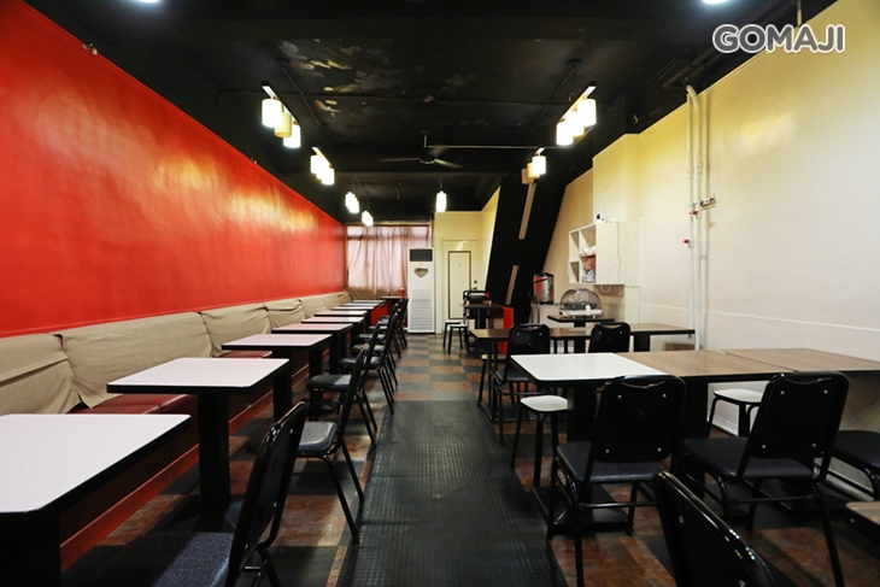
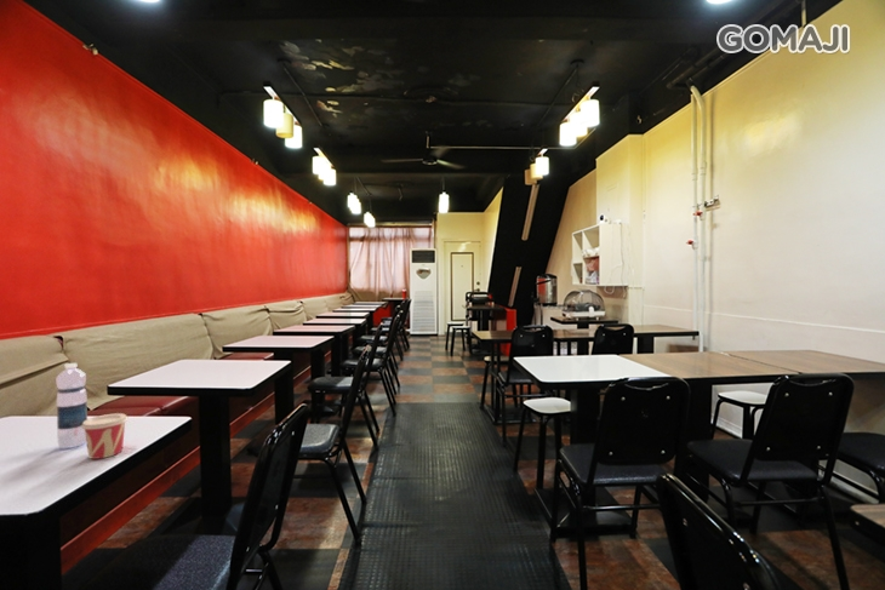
+ water bottle (72, 403)
+ cup (105, 435)
